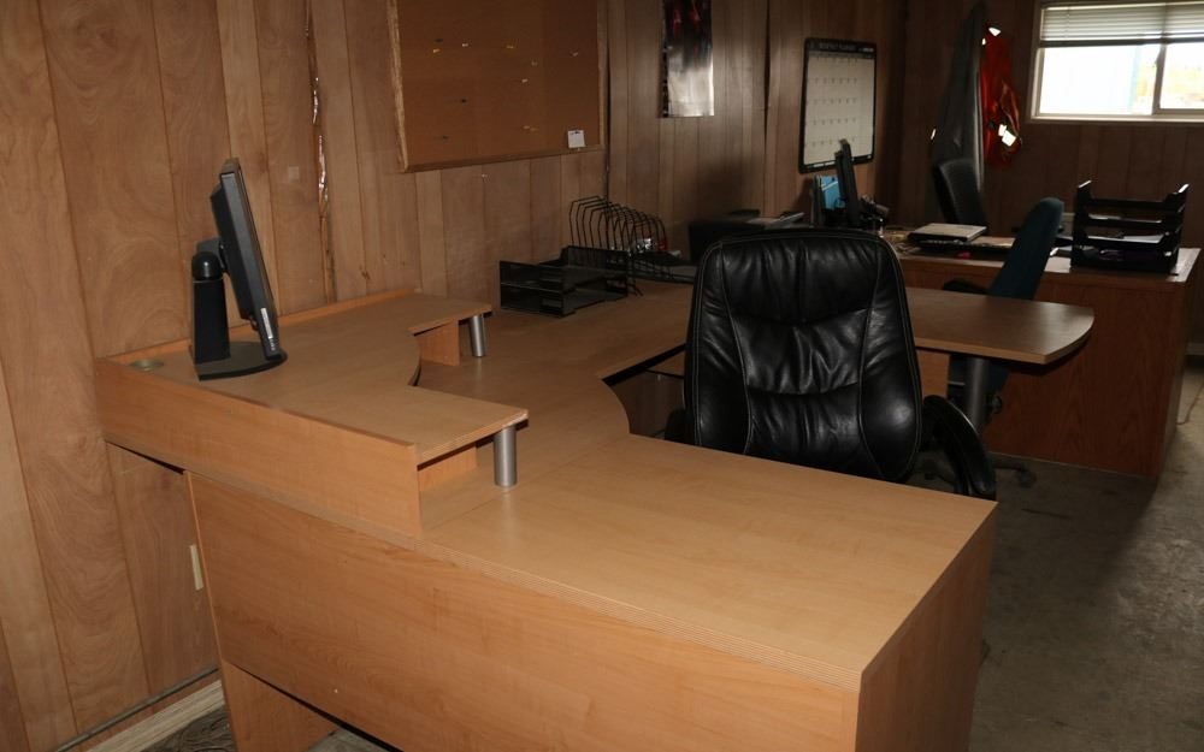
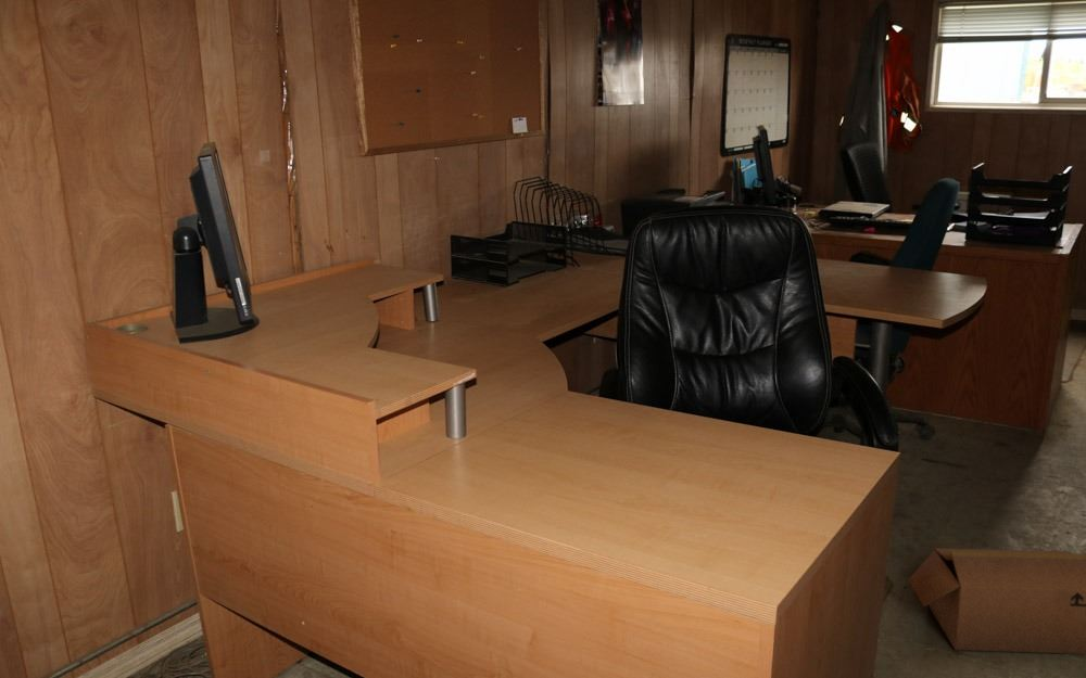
+ cardboard box (999, 589)
